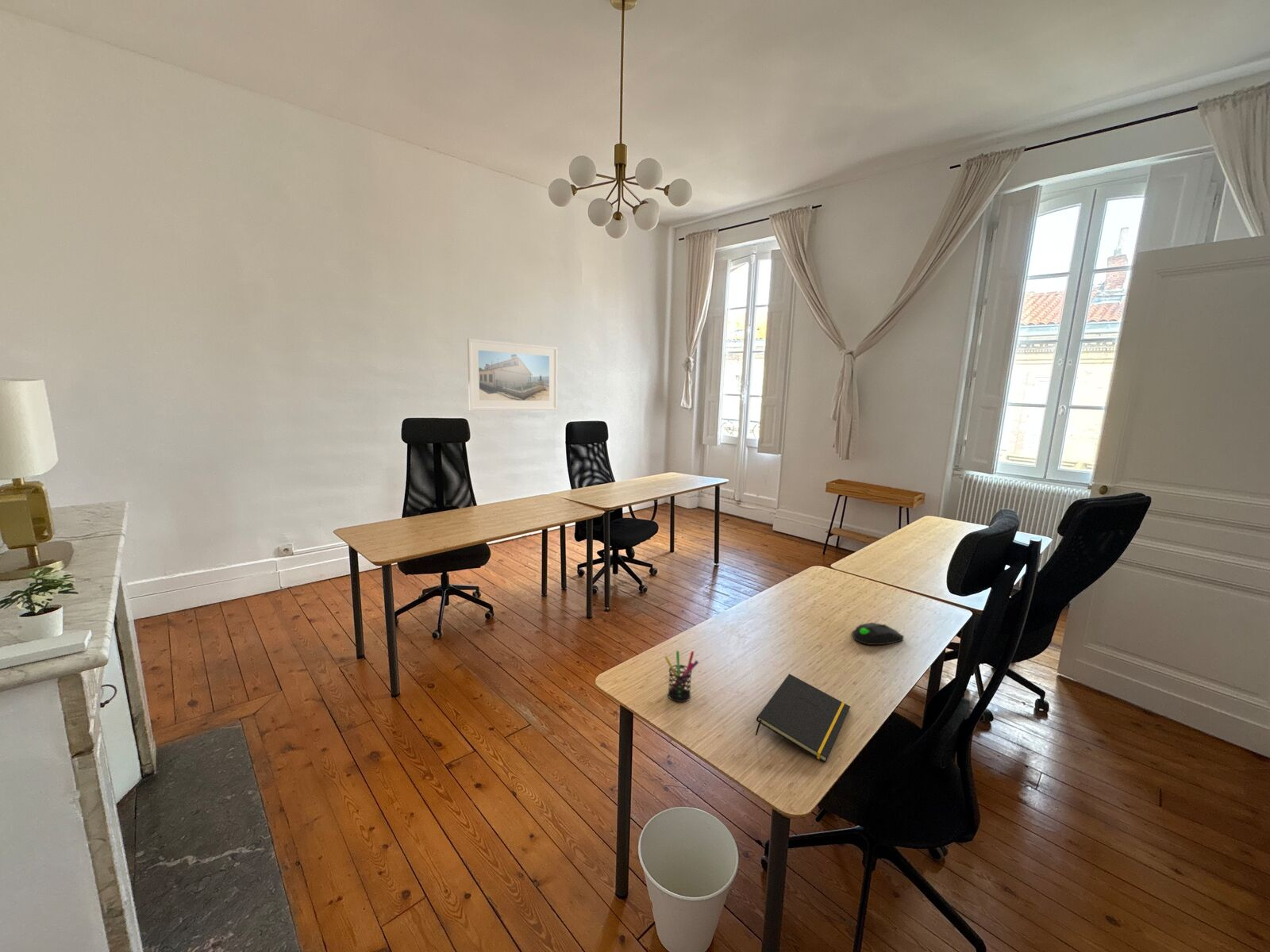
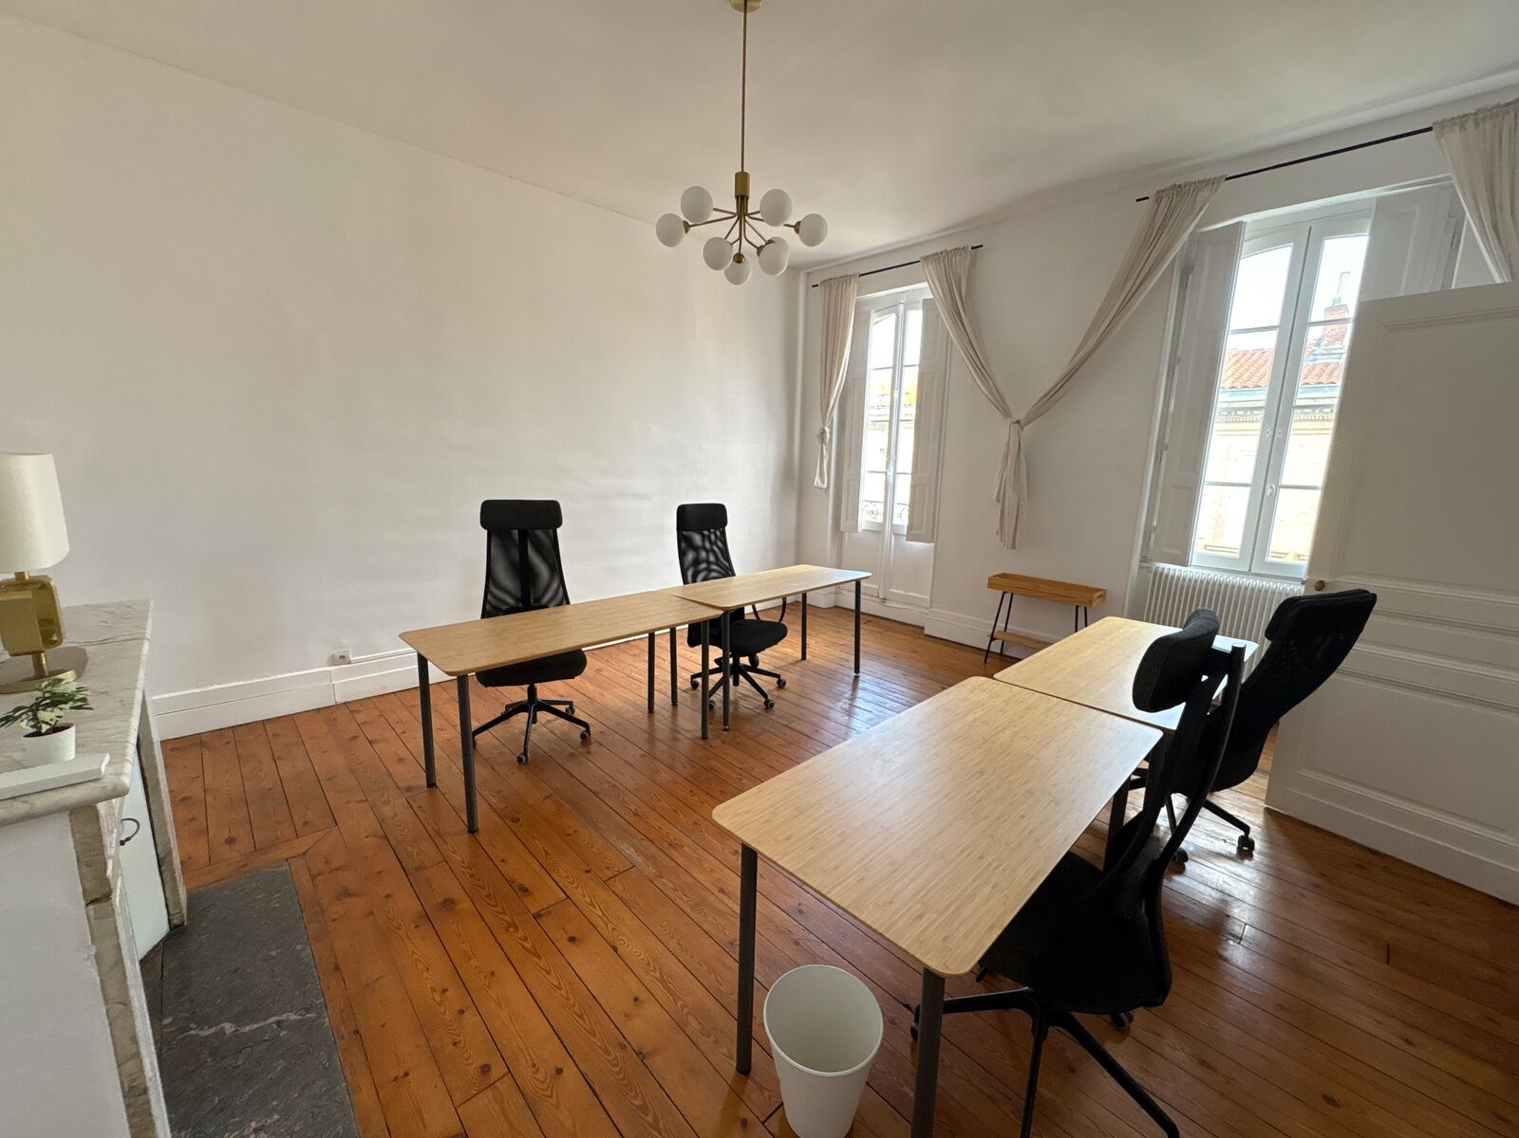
- computer mouse (875, 630)
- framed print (515, 377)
- notepad (805, 713)
- pen holder (680, 672)
